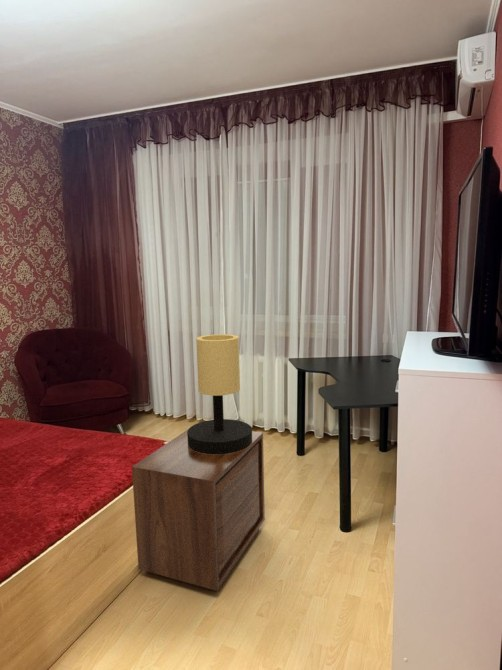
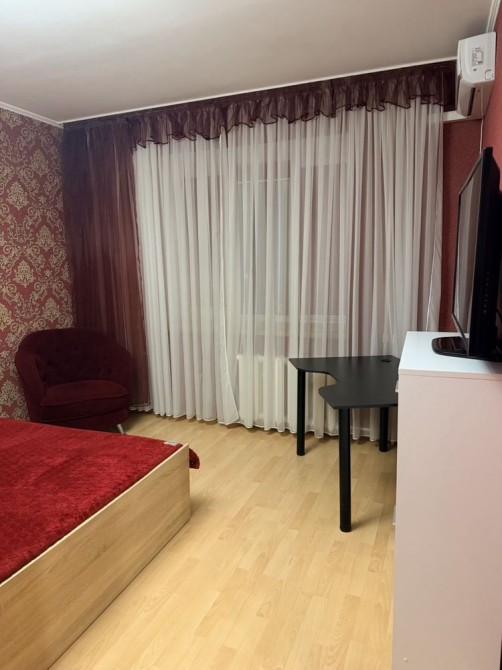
- nightstand (205, 499)
- table lamp (218, 389)
